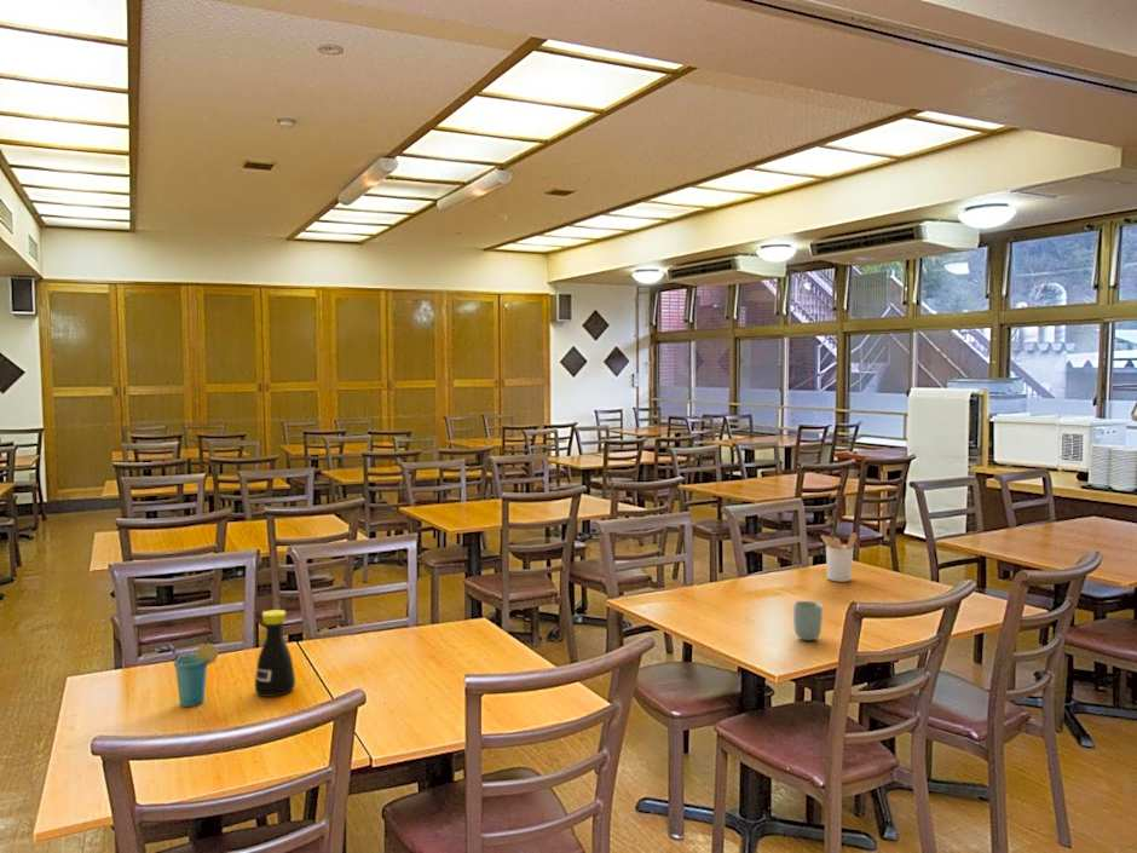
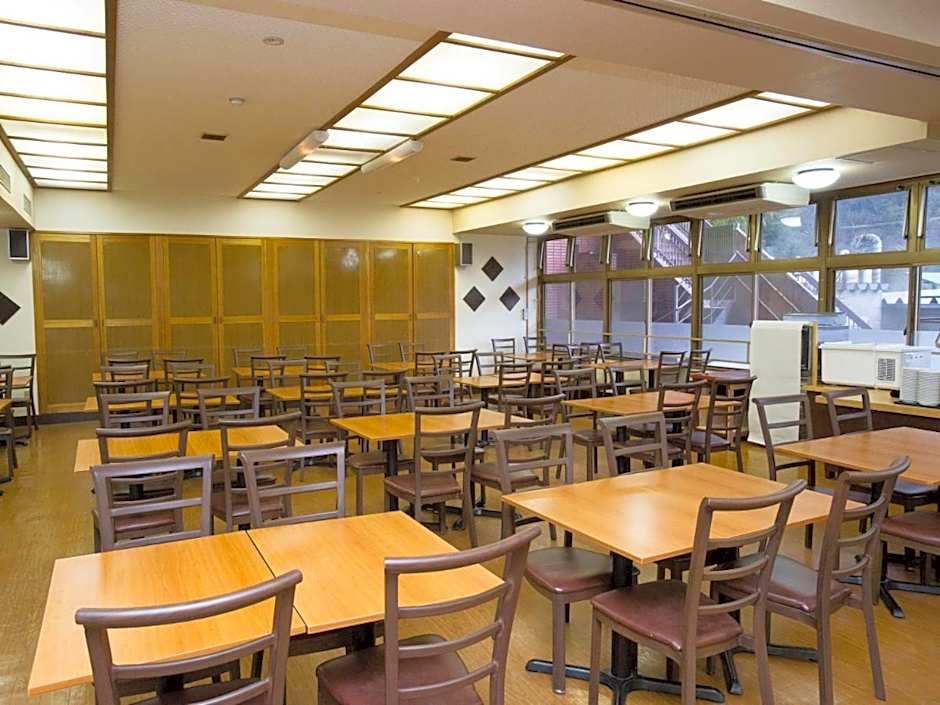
- utensil holder (836, 555)
- cup (807, 621)
- cup (186, 673)
- bottle (275, 651)
